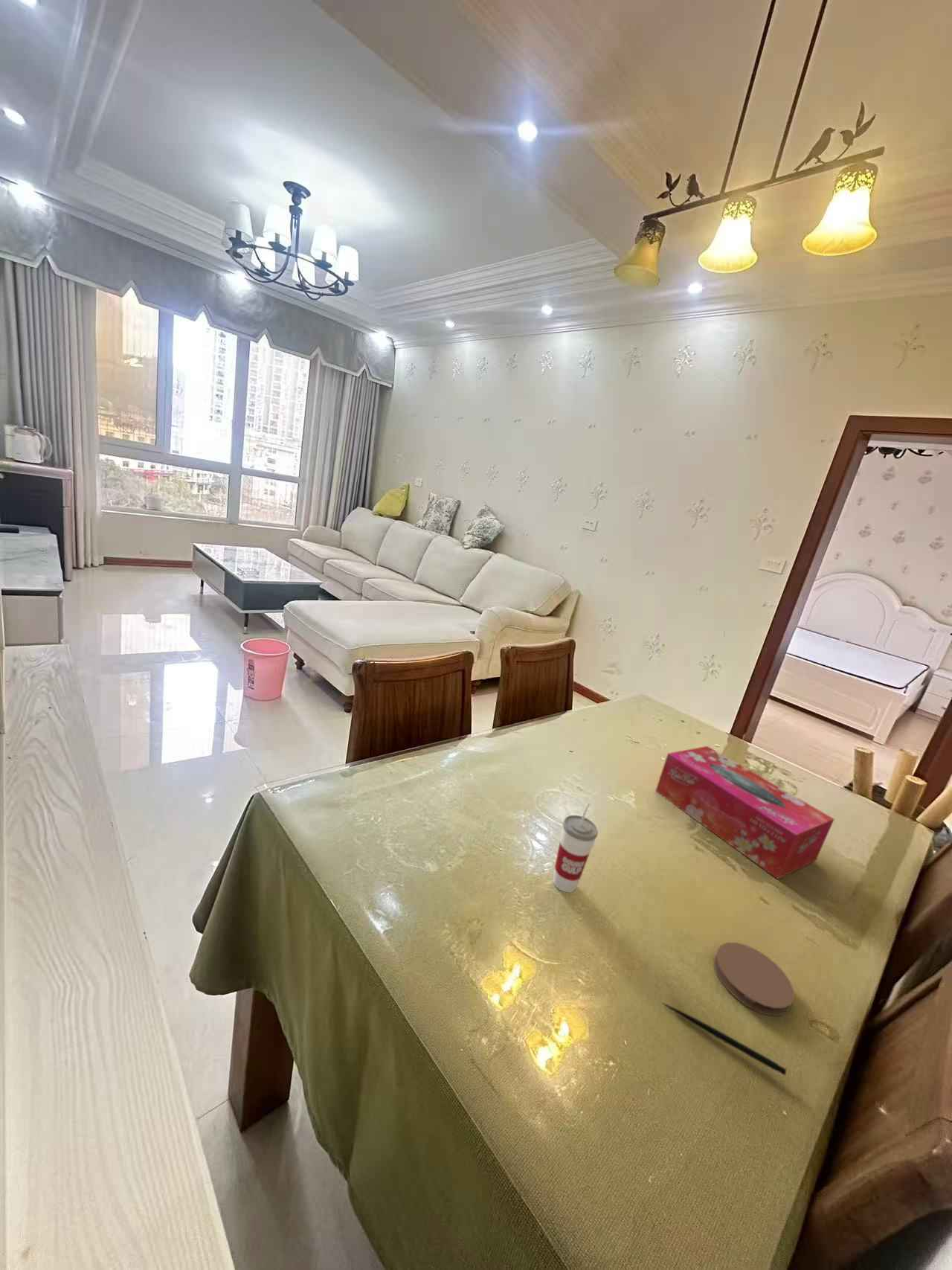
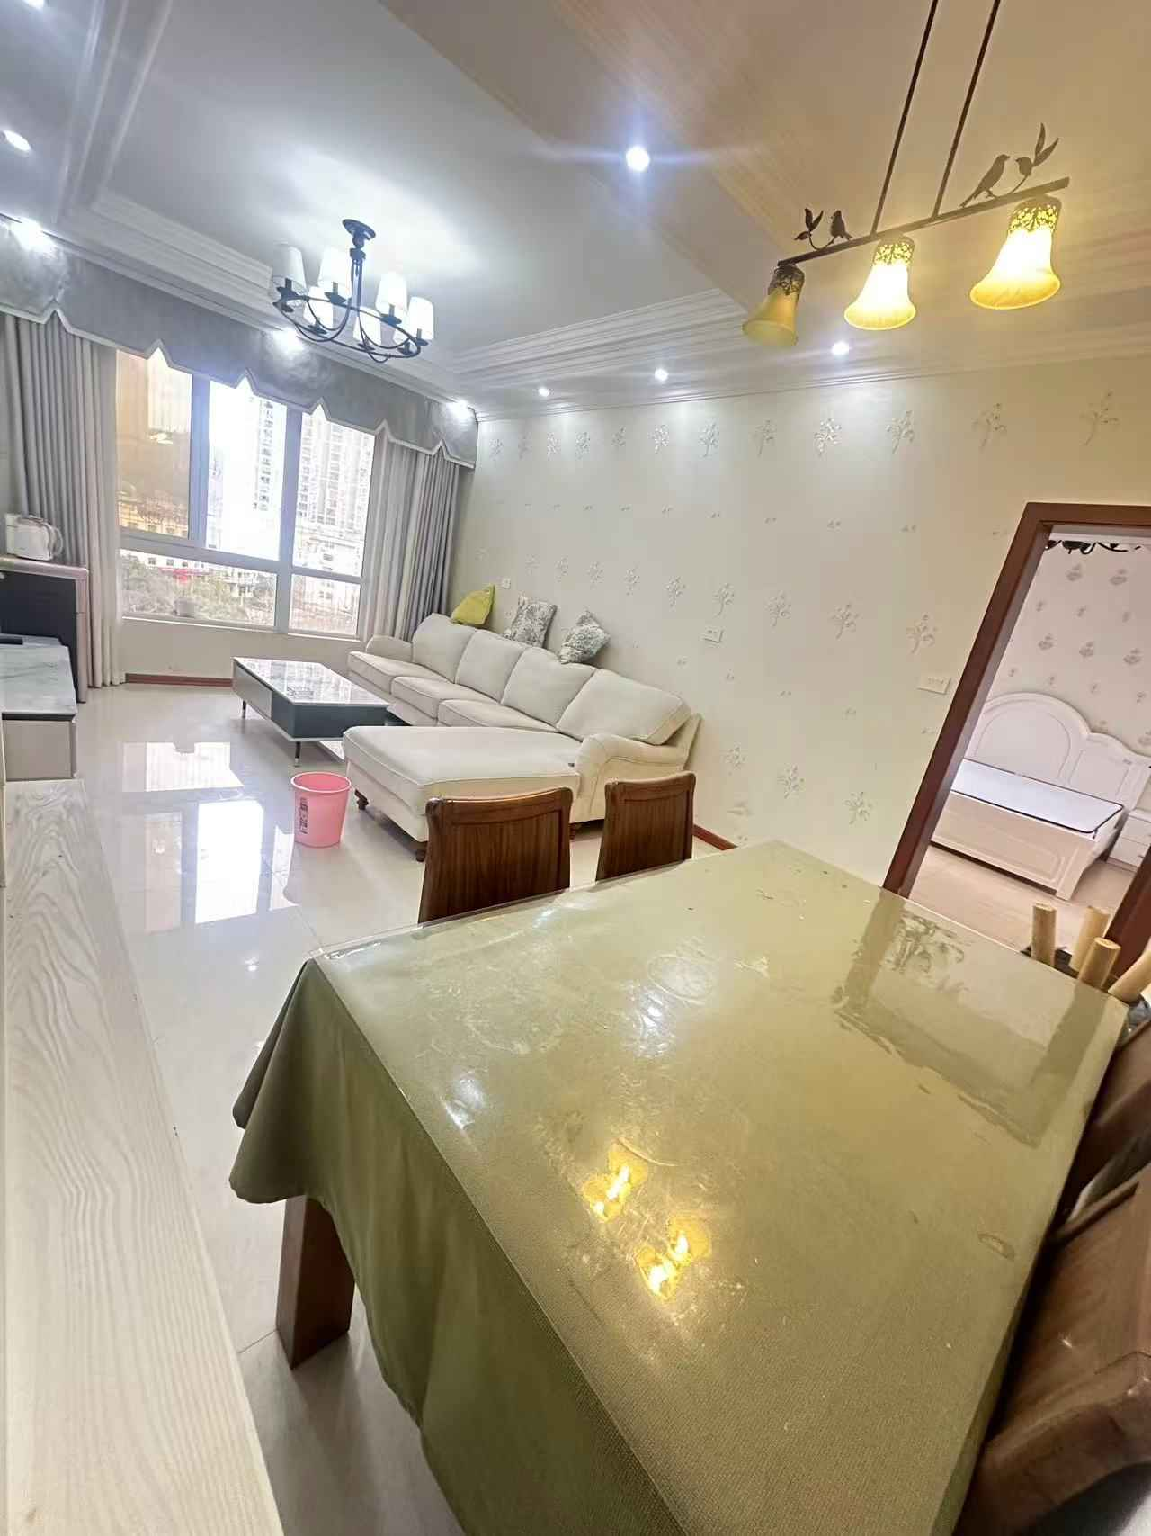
- coaster (752, 976)
- cup (575, 844)
- tissue box (738, 804)
- pen (721, 1034)
